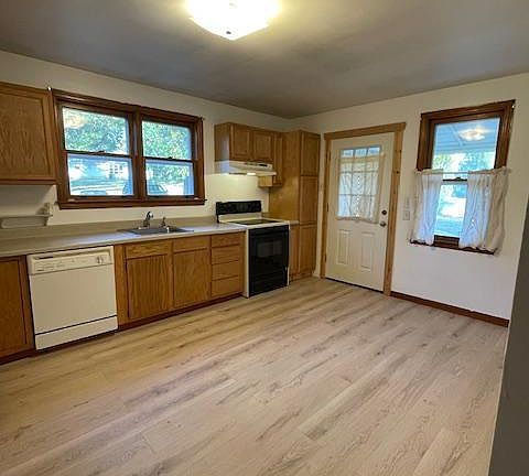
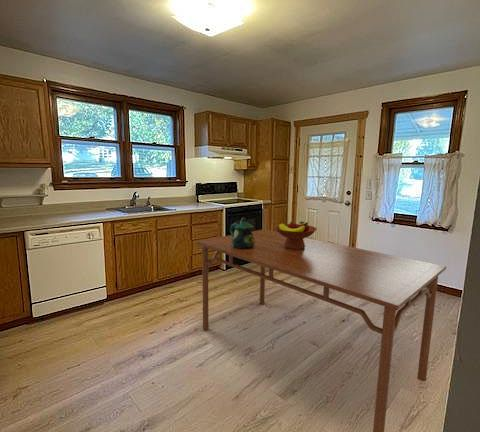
+ dining table (304, 293)
+ ceramic pitcher (240, 231)
+ fruit bowl (295, 233)
